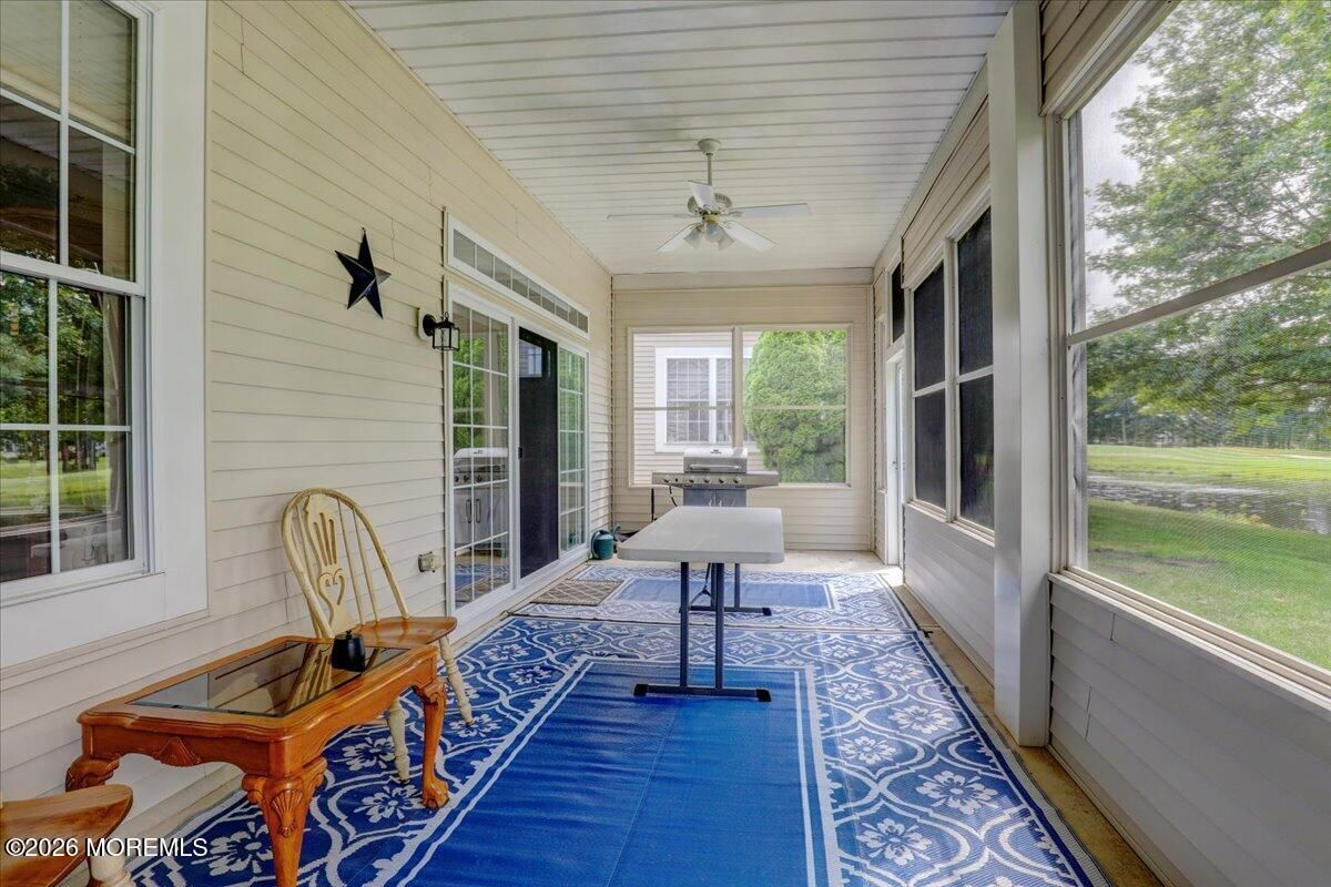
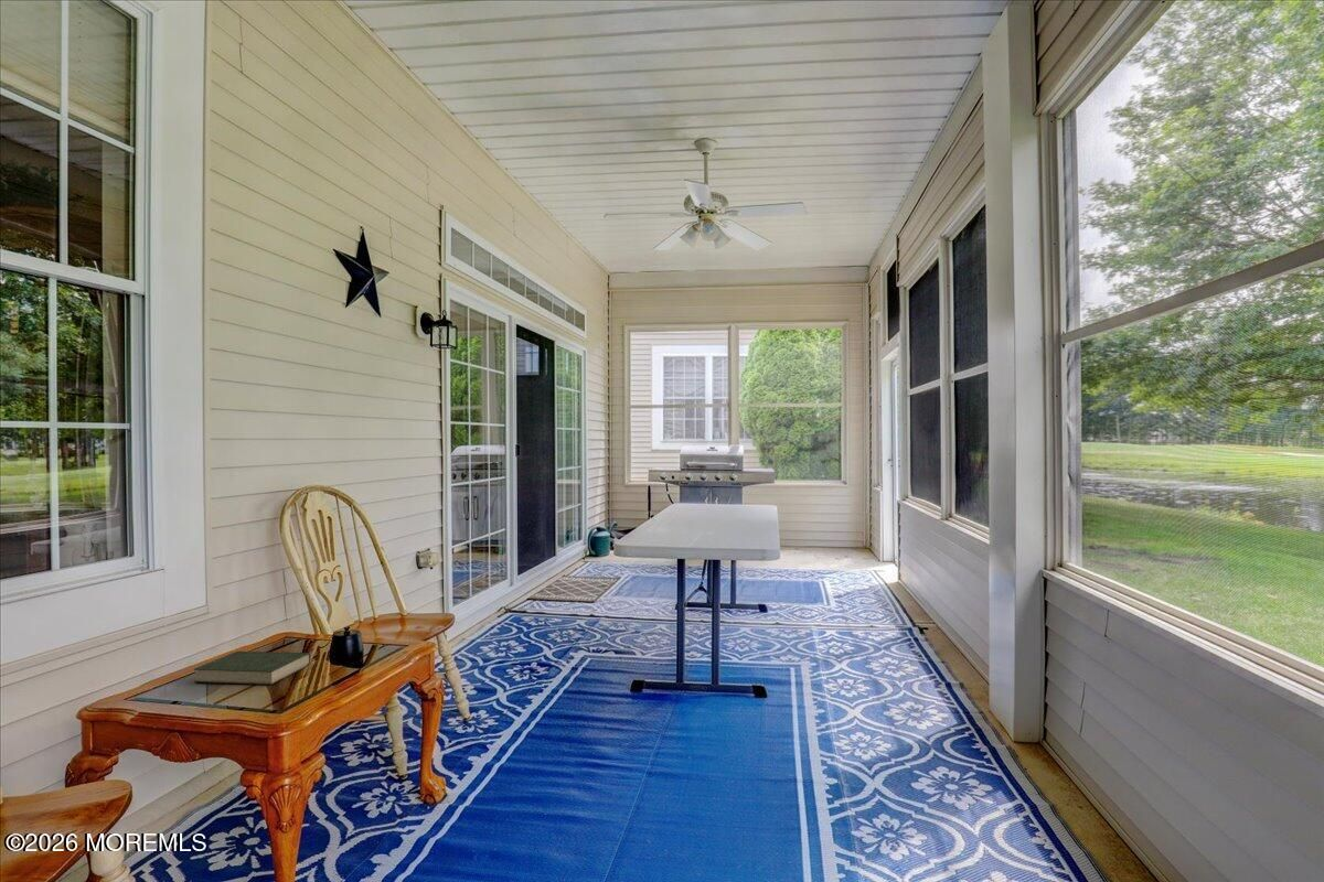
+ book (254, 666)
